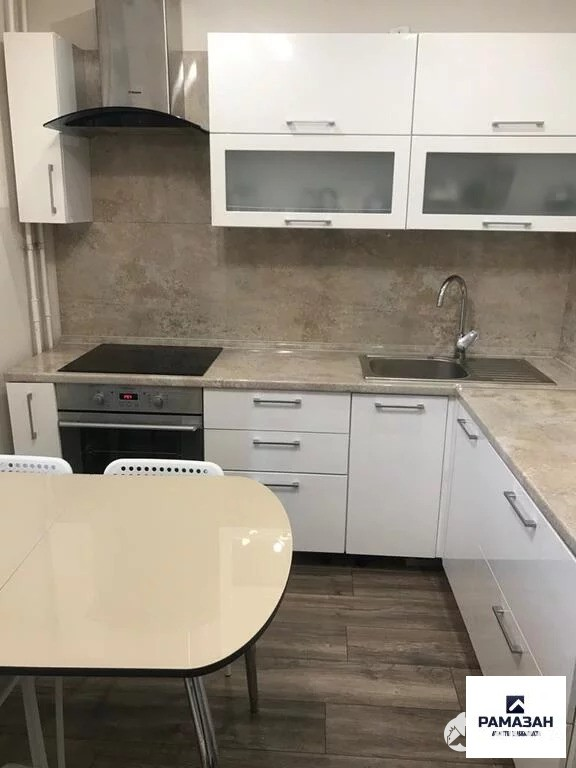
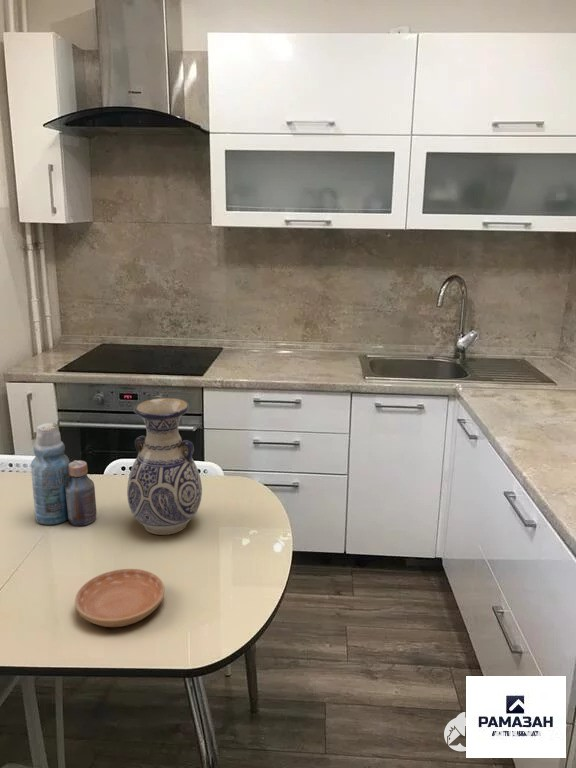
+ vase (164, 466)
+ bottle (62, 472)
+ saucer (120, 599)
